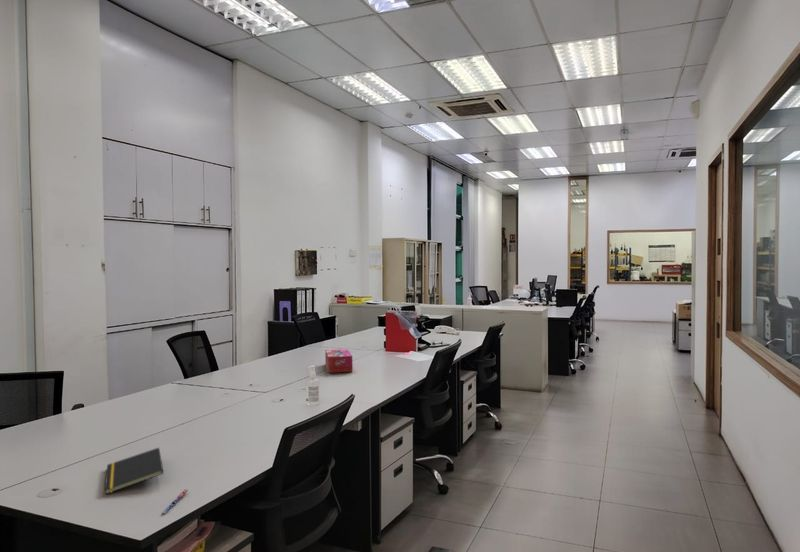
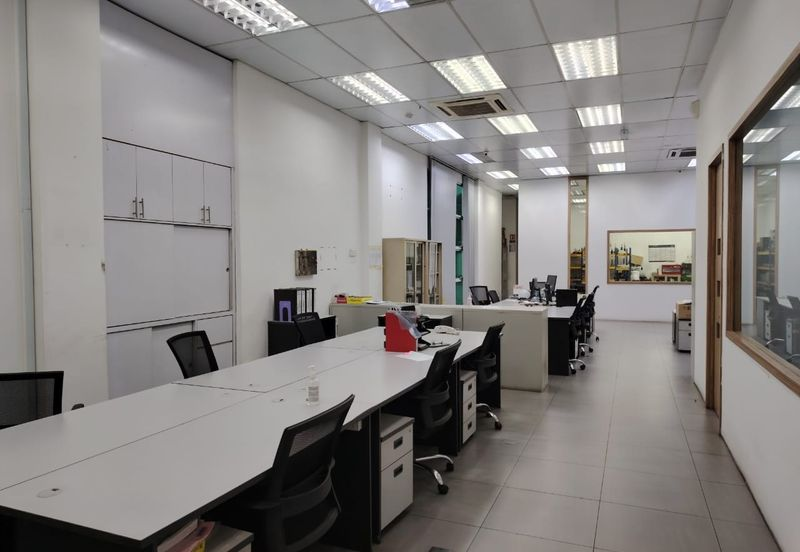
- notepad (134, 469)
- pen (175, 500)
- tissue box (338, 360)
